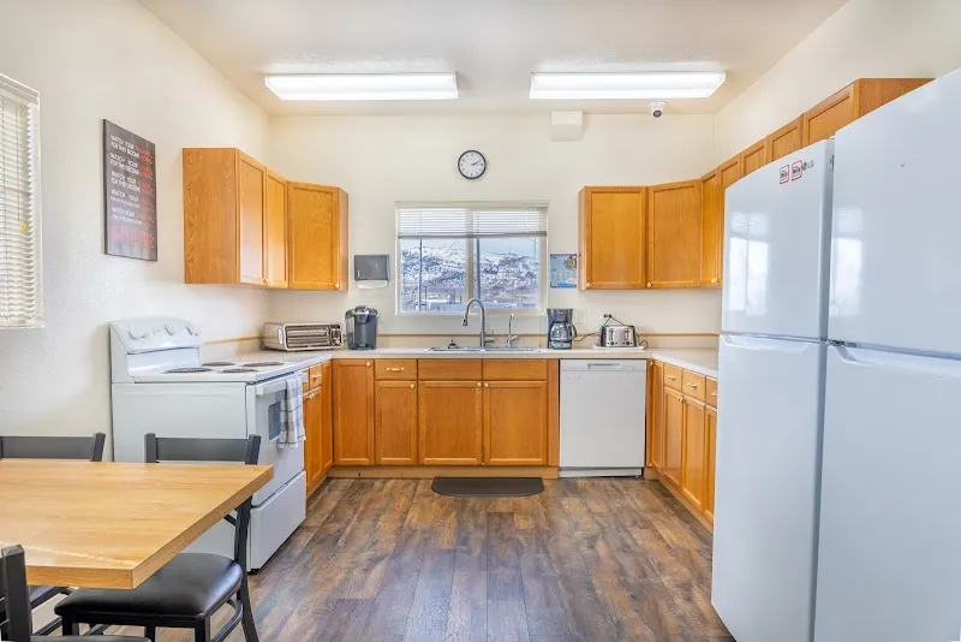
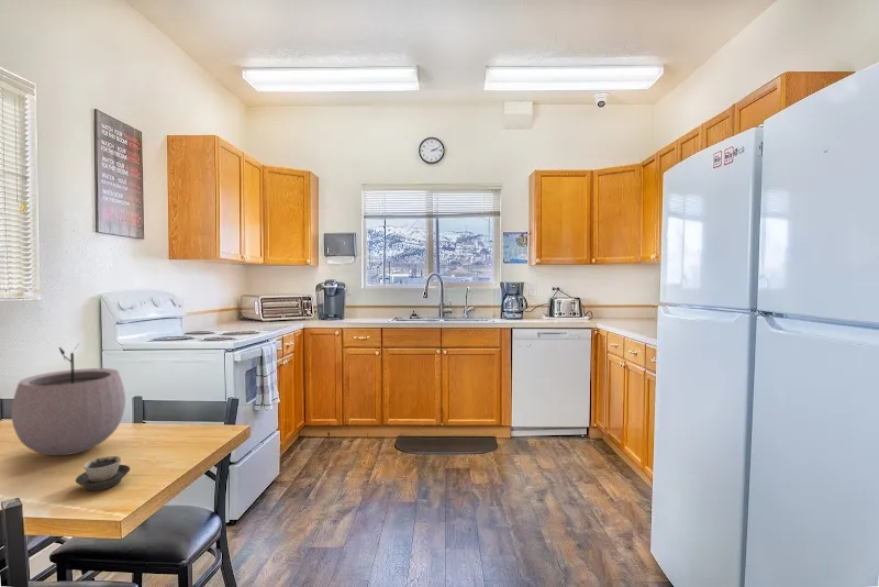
+ plant pot (71, 397)
+ cup (103, 473)
